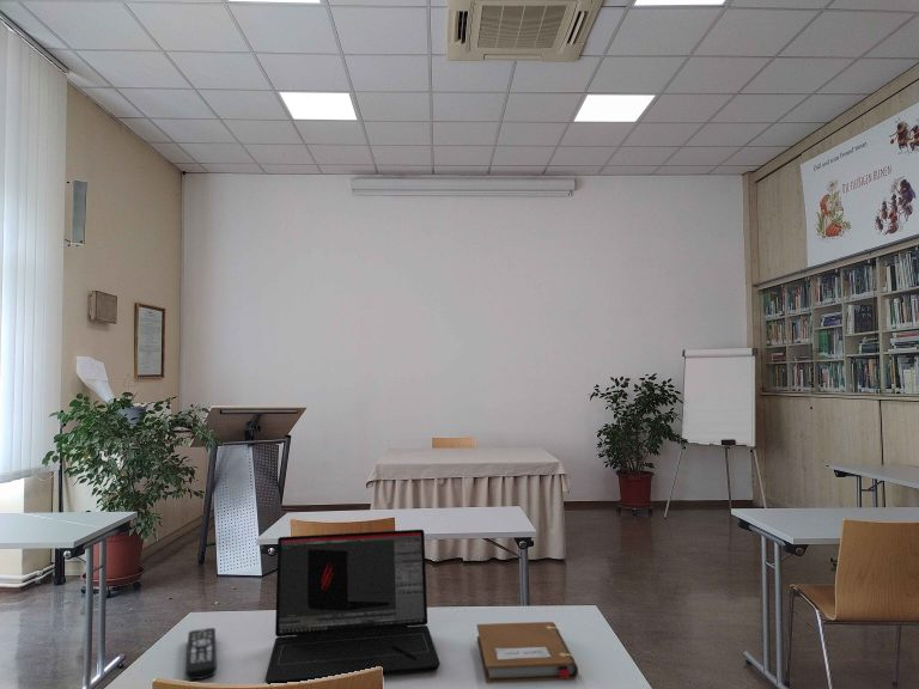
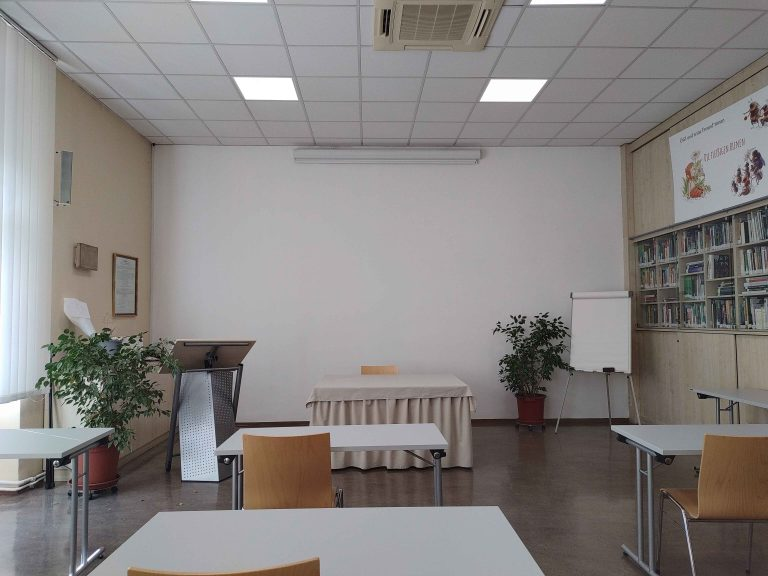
- remote control (201, 652)
- laptop (353, 599)
- notebook (524, 651)
